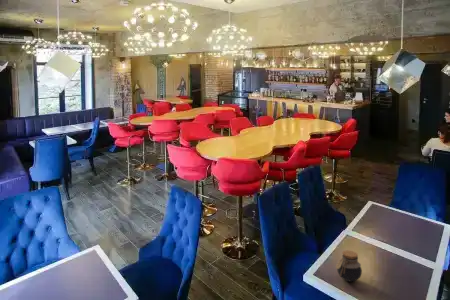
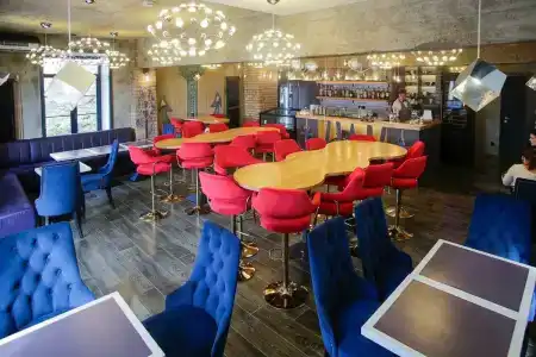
- jar (348, 266)
